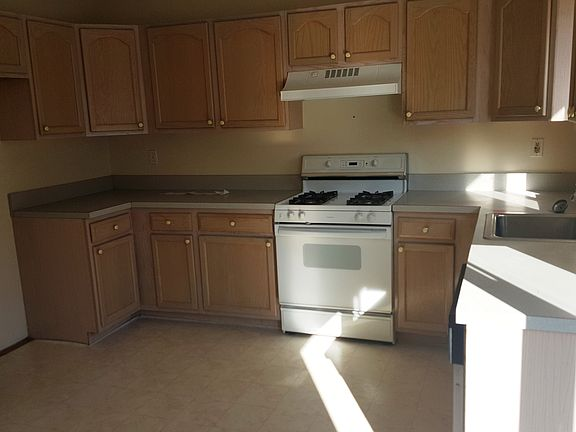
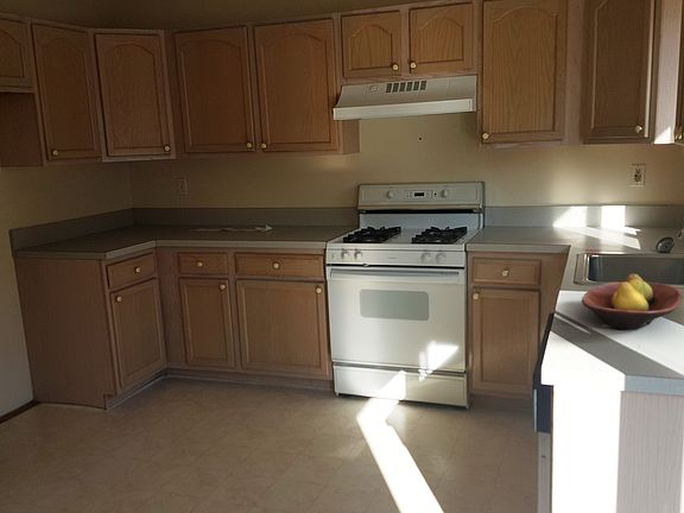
+ fruit bowl (631, 297)
